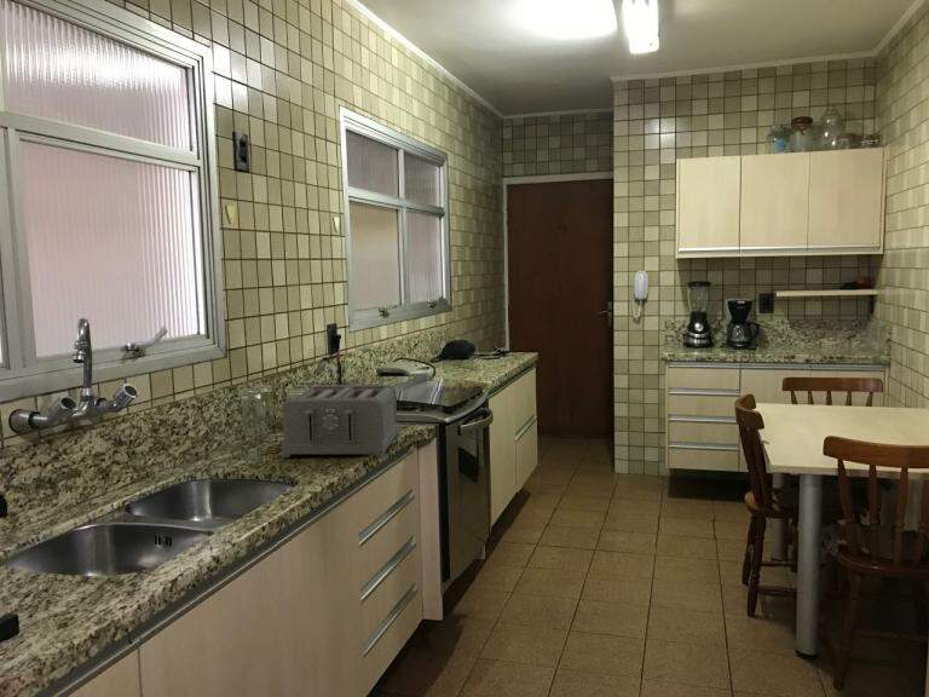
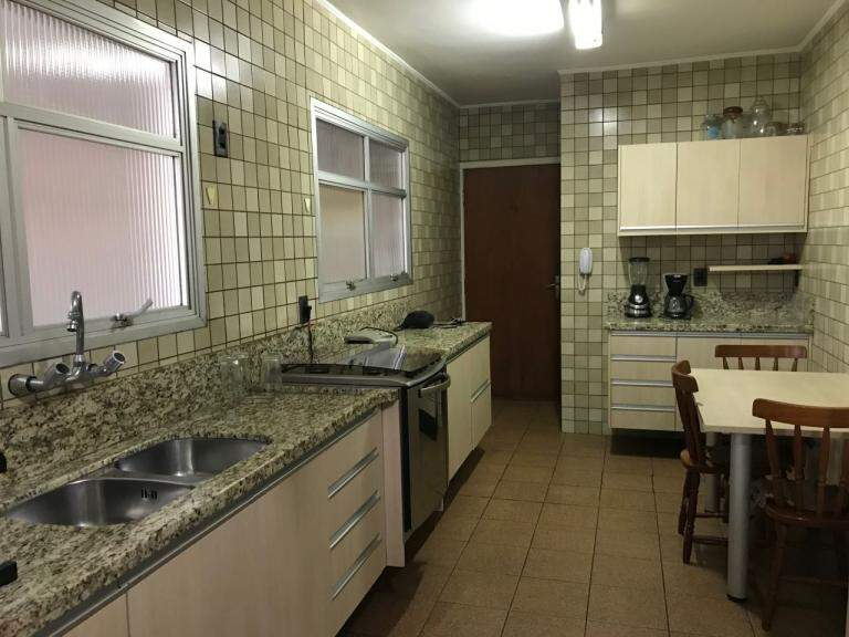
- toaster (341, 419)
